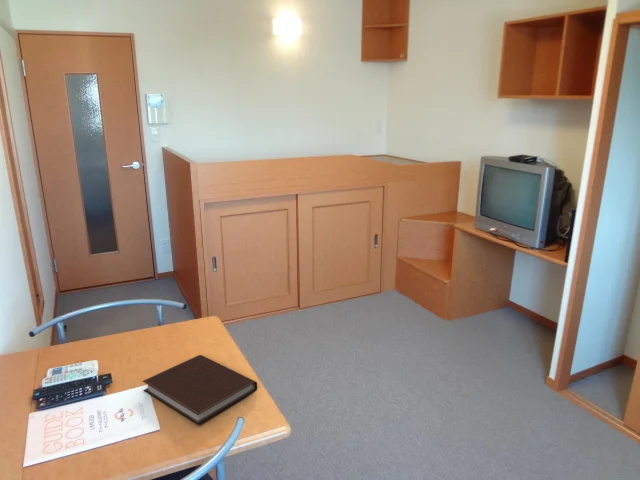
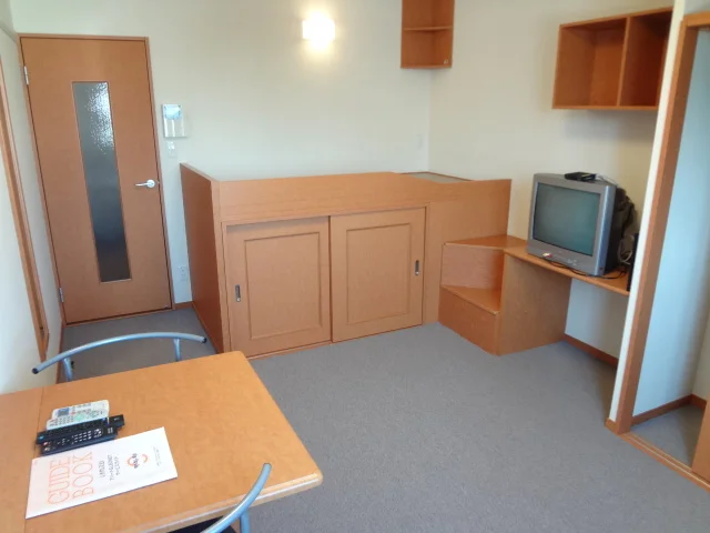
- notebook (200, 385)
